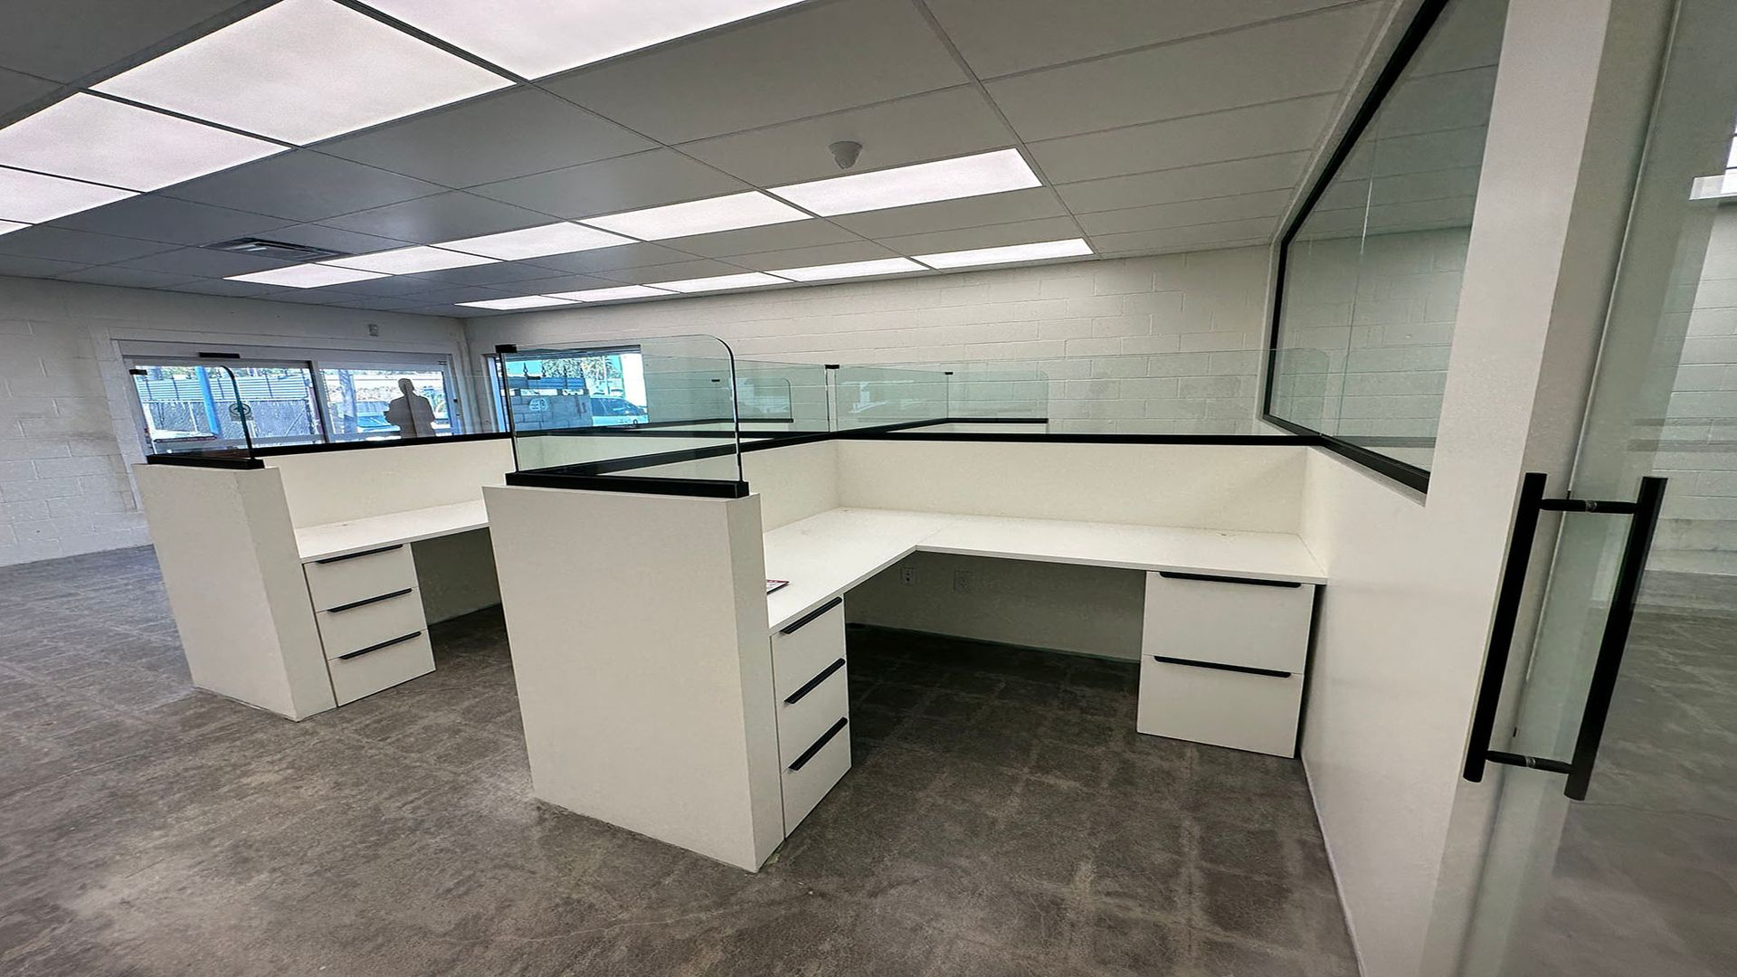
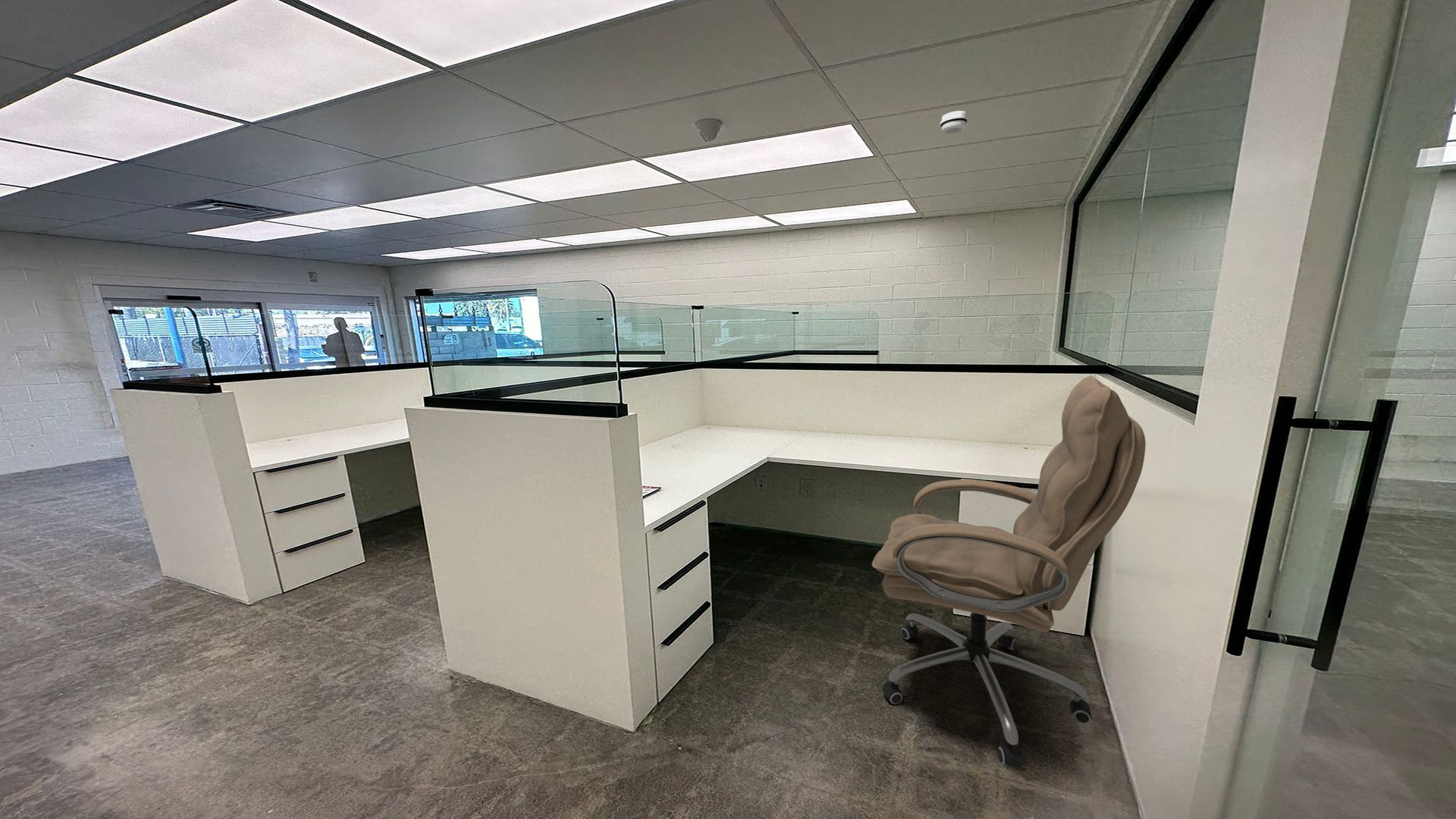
+ smoke detector (953, 123)
+ office chair (990, 542)
